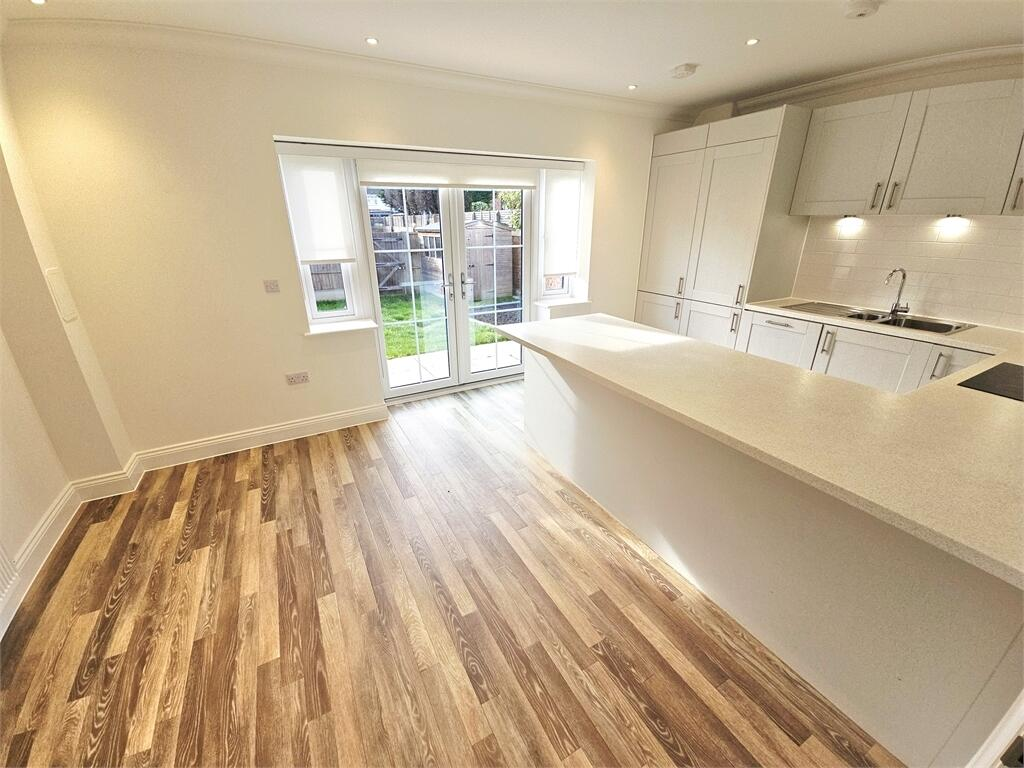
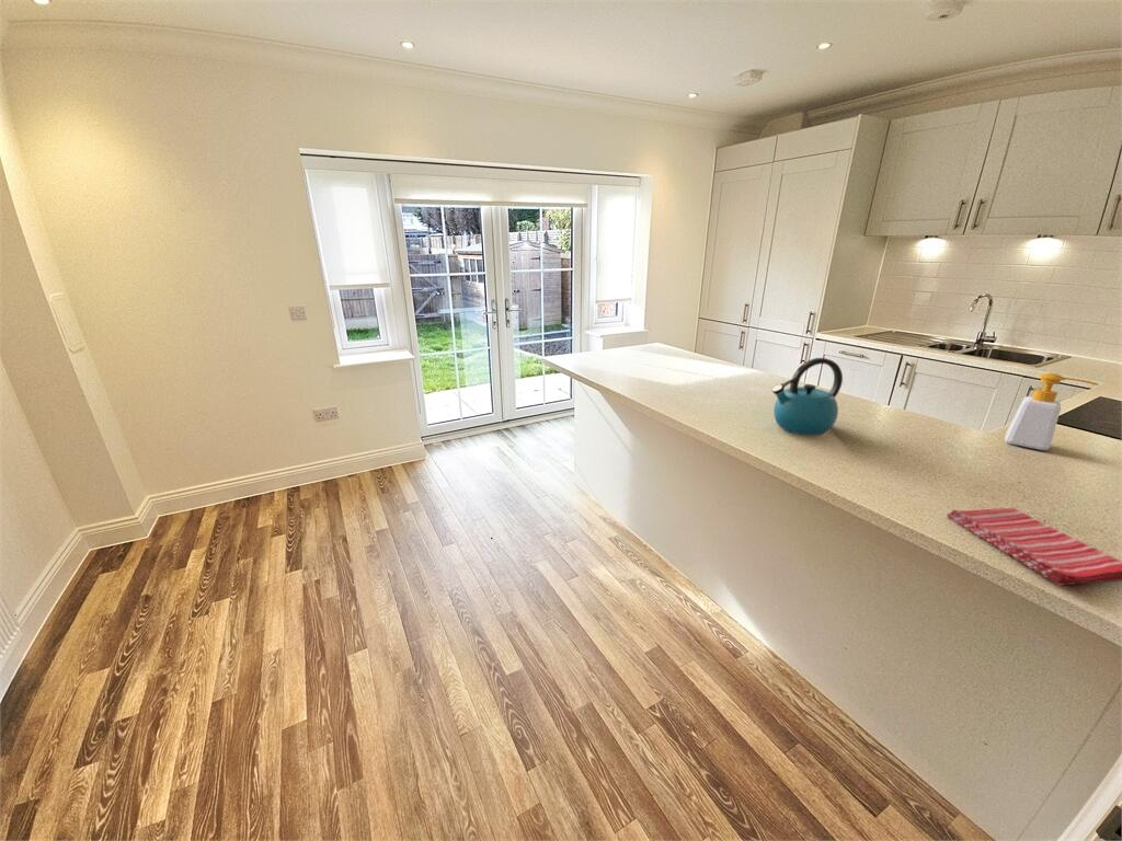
+ kettle (804, 394)
+ dish towel (1037, 541)
+ soap bottle (1049, 411)
